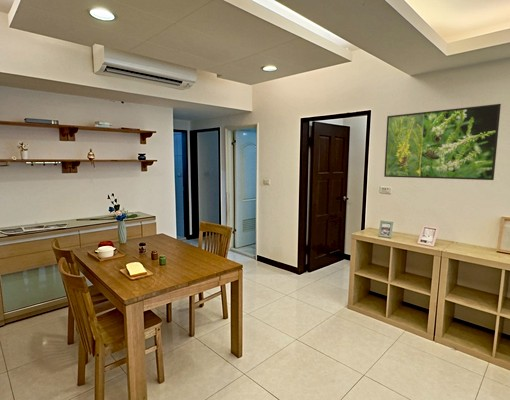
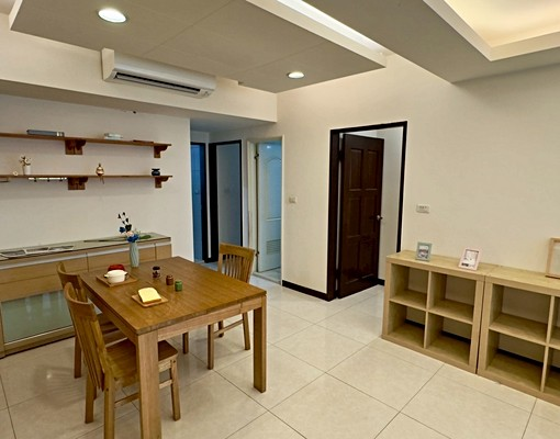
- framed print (435, 144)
